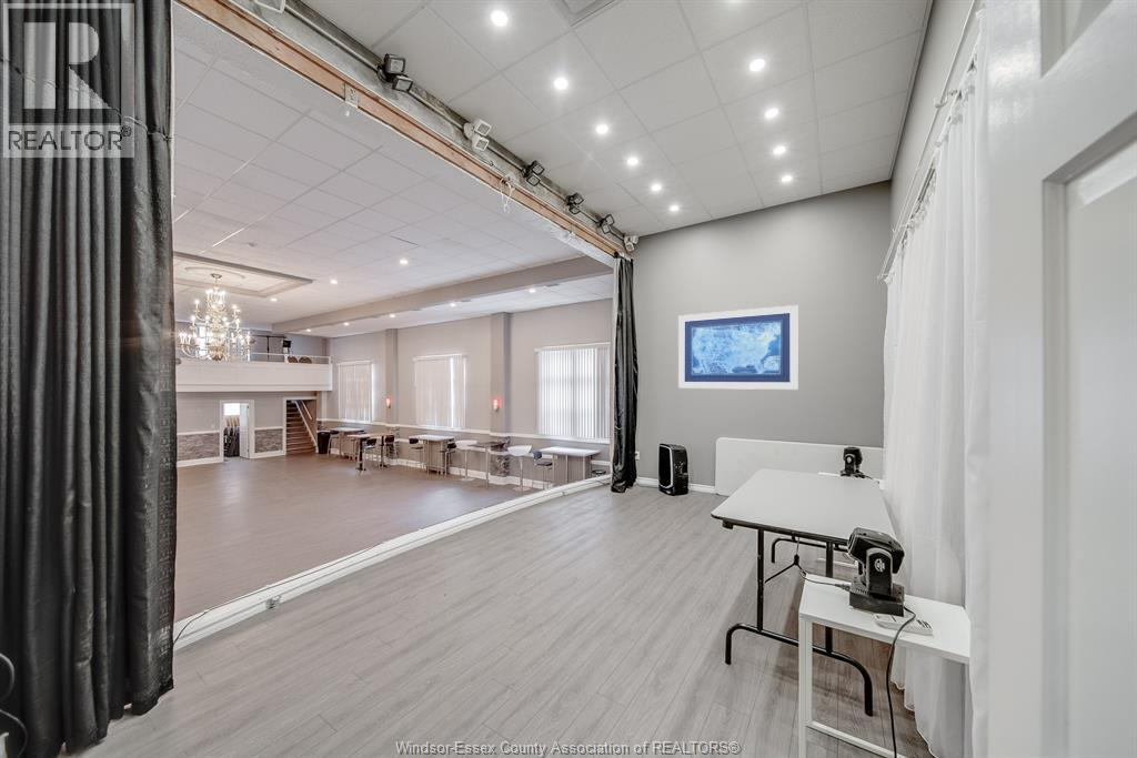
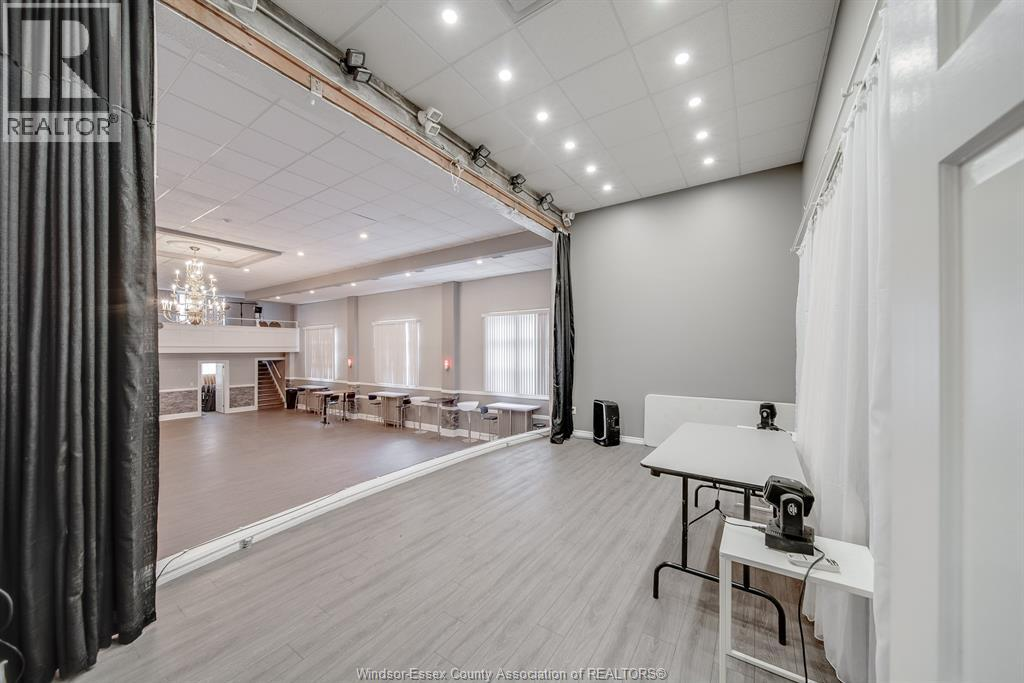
- wall art (734, 350)
